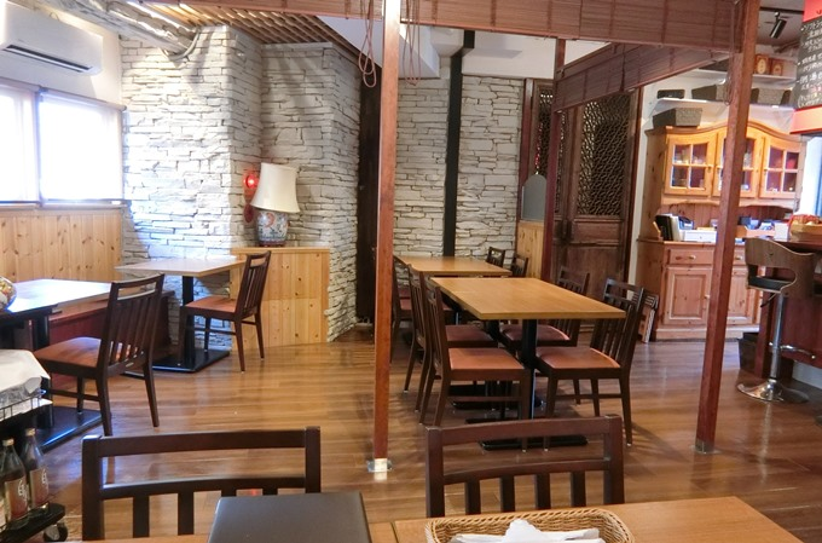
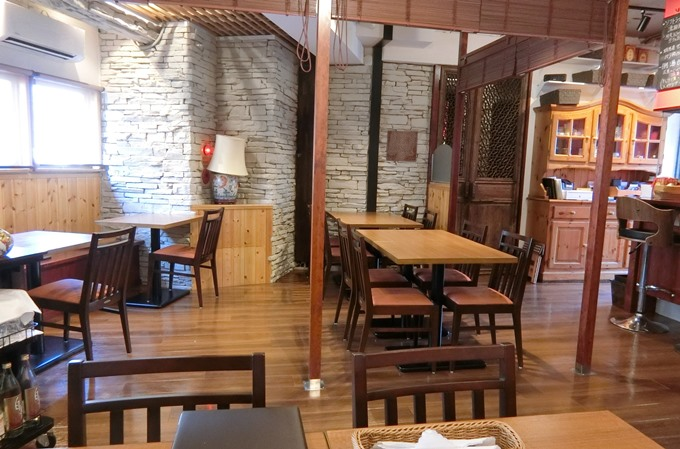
+ wall art (401, 146)
